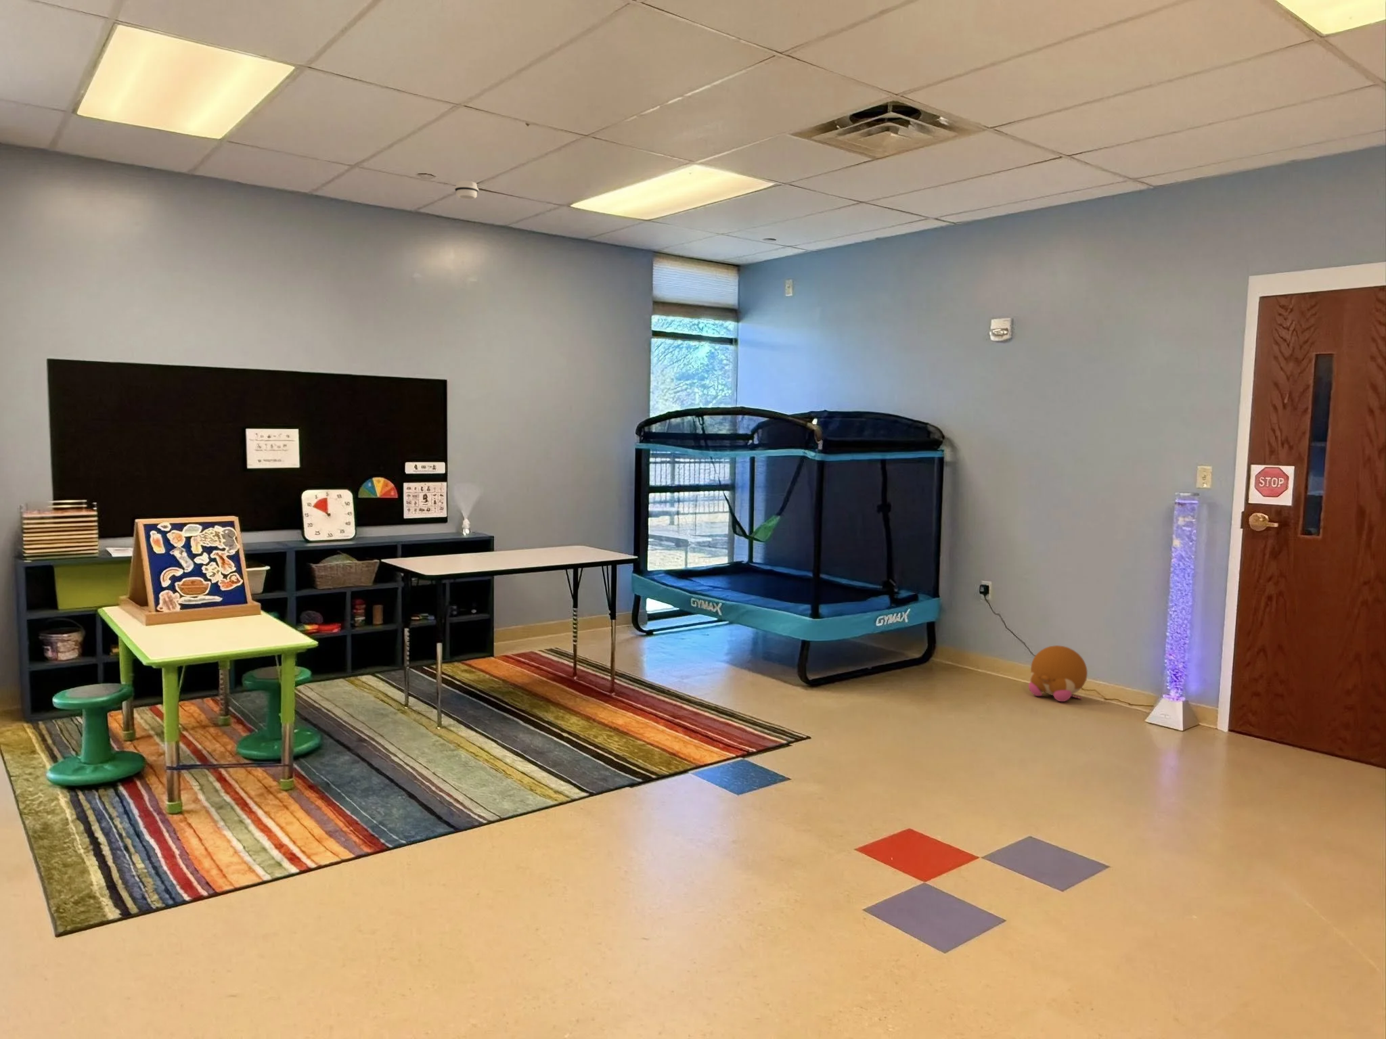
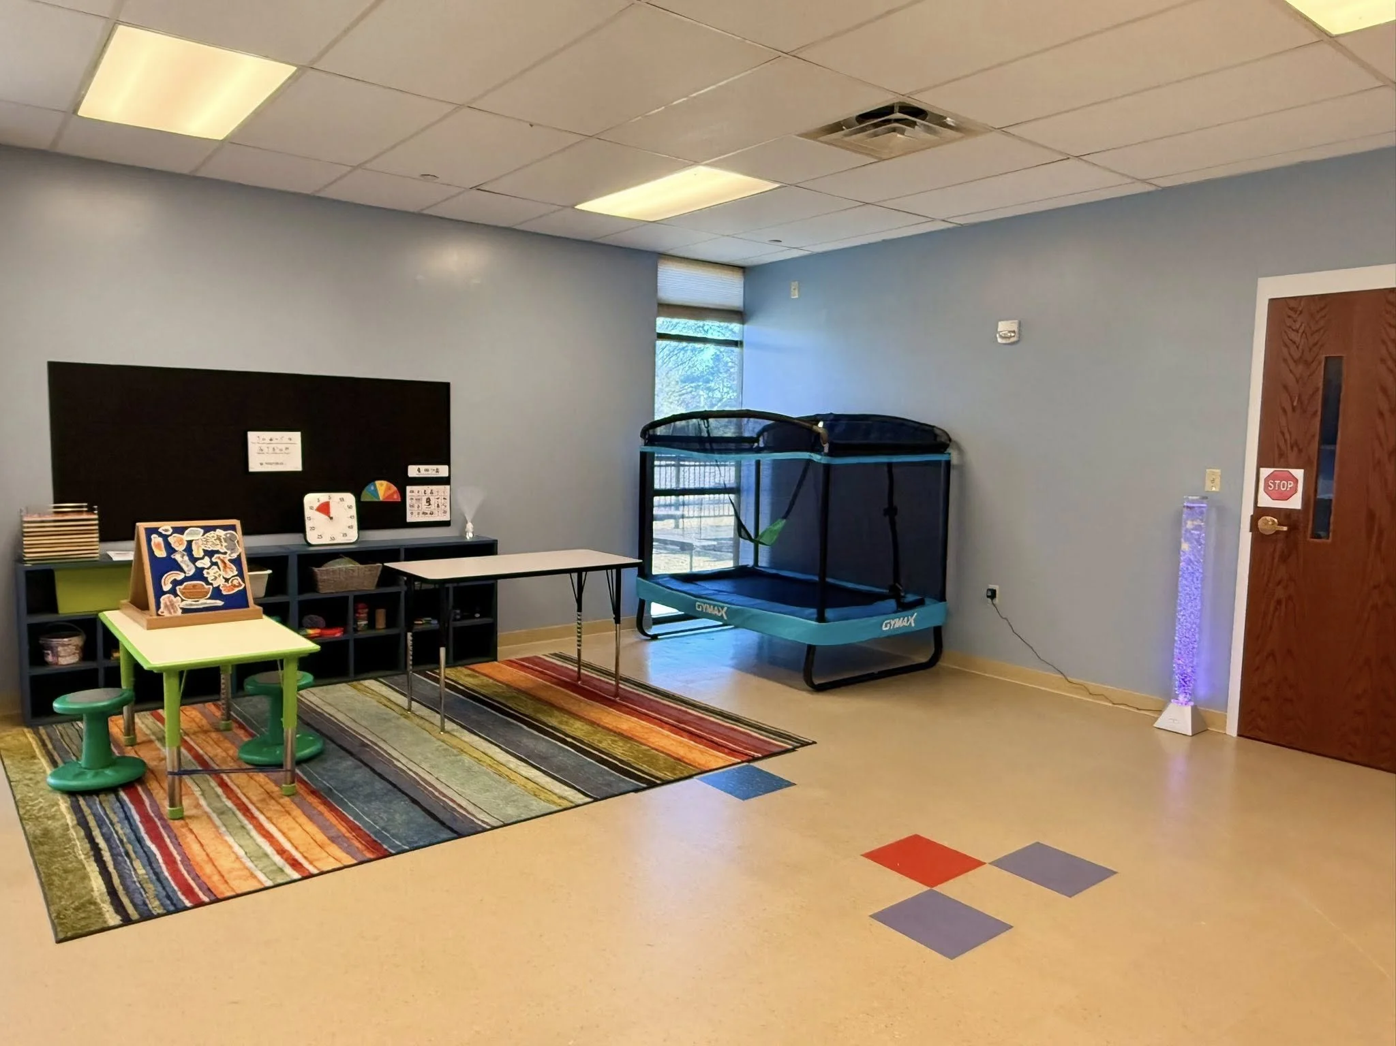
- plush toy (1058, 671)
- smoke detector (466, 190)
